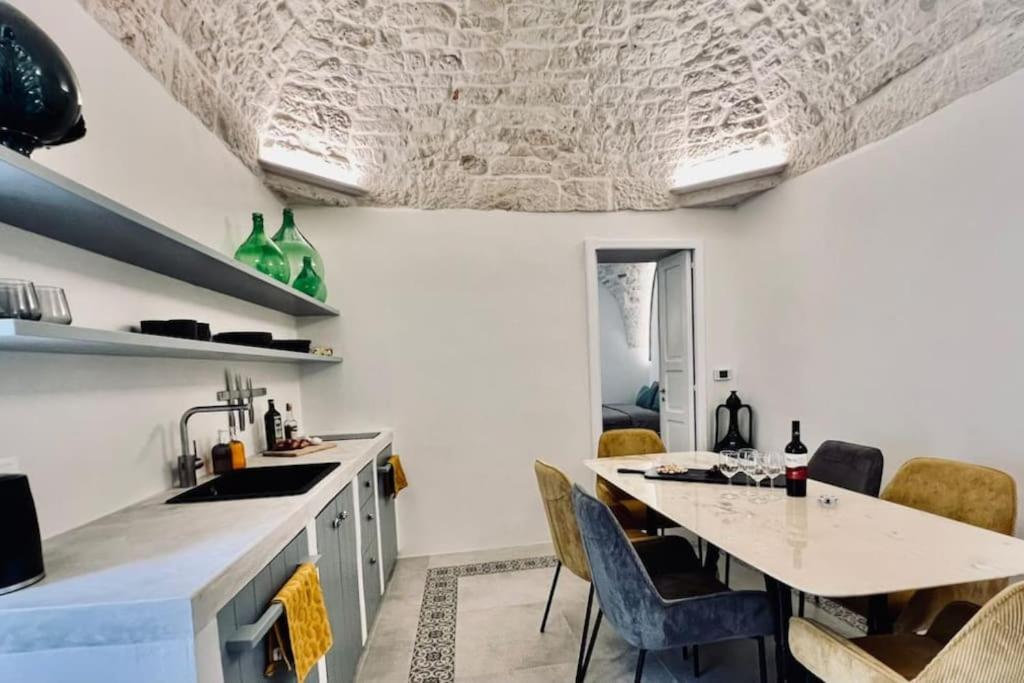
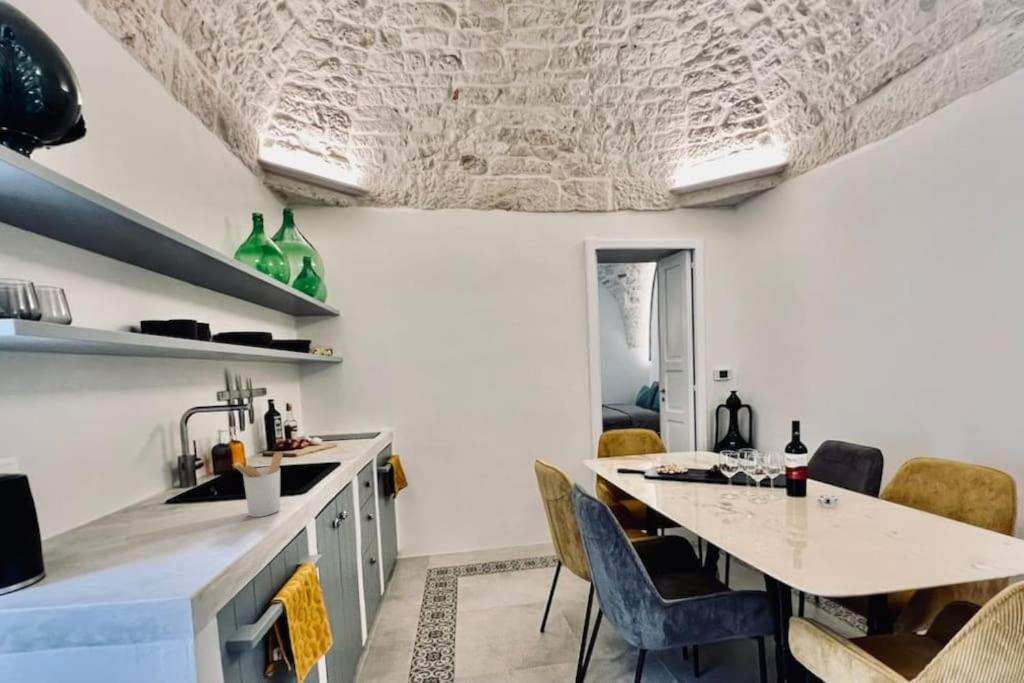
+ utensil holder (257, 485)
